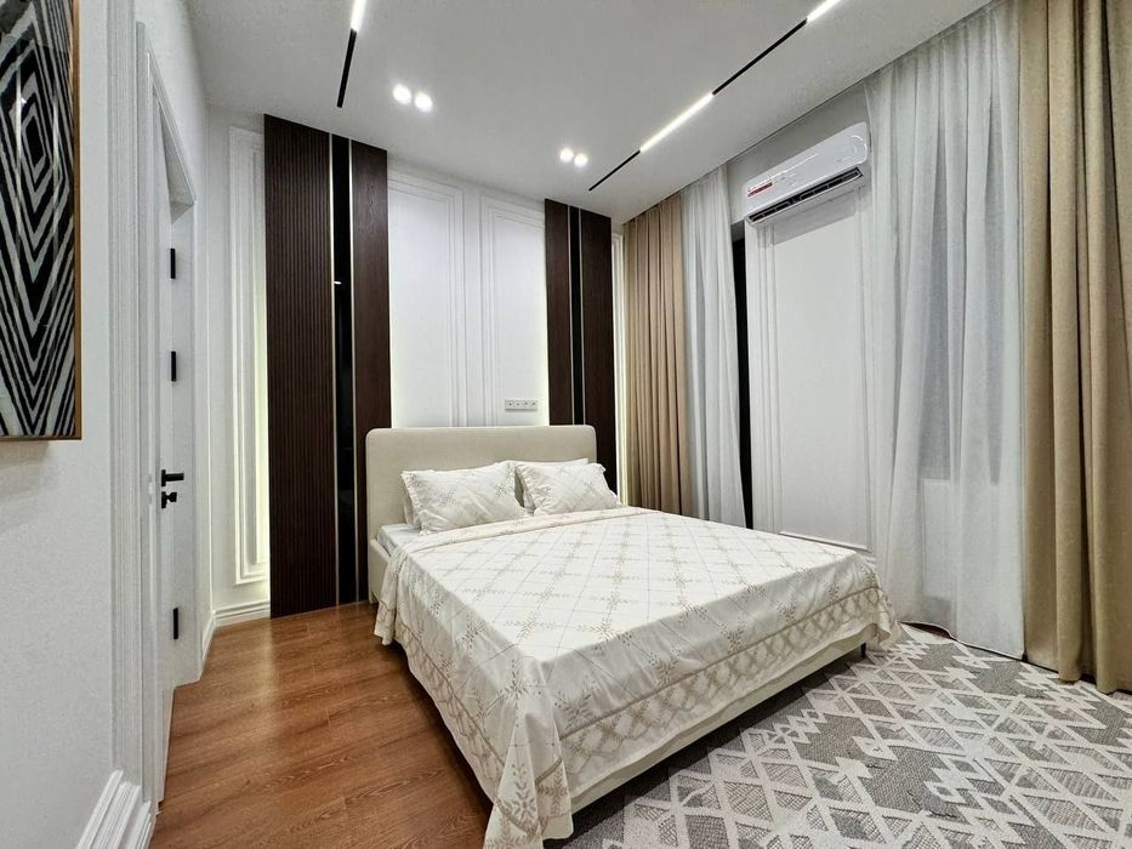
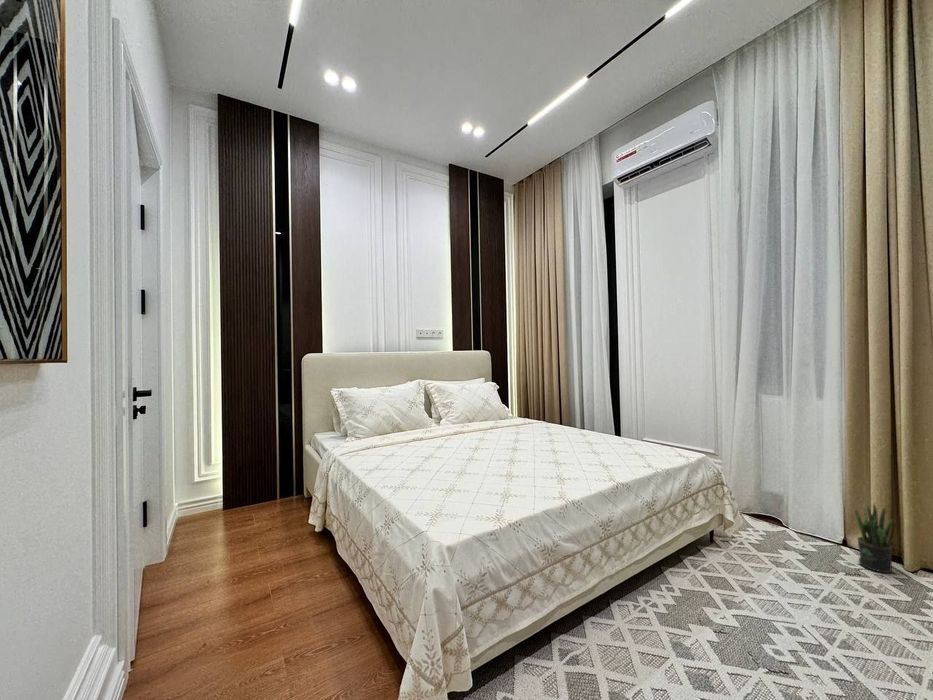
+ potted plant (874, 536)
